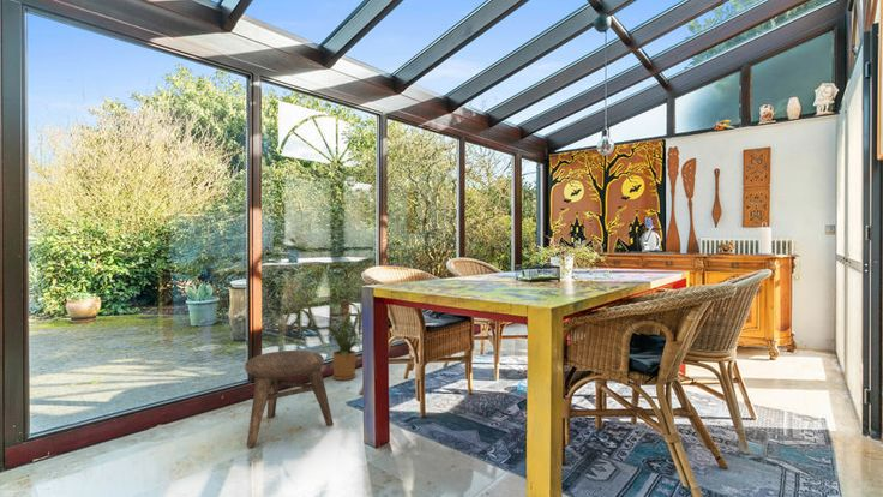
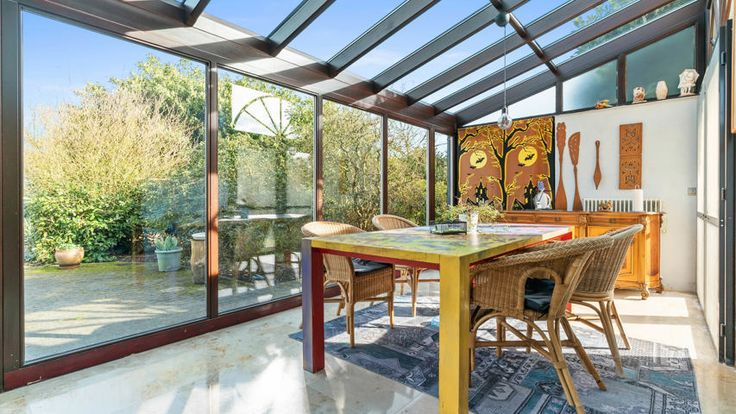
- stool (283, 391)
- house plant (341, 345)
